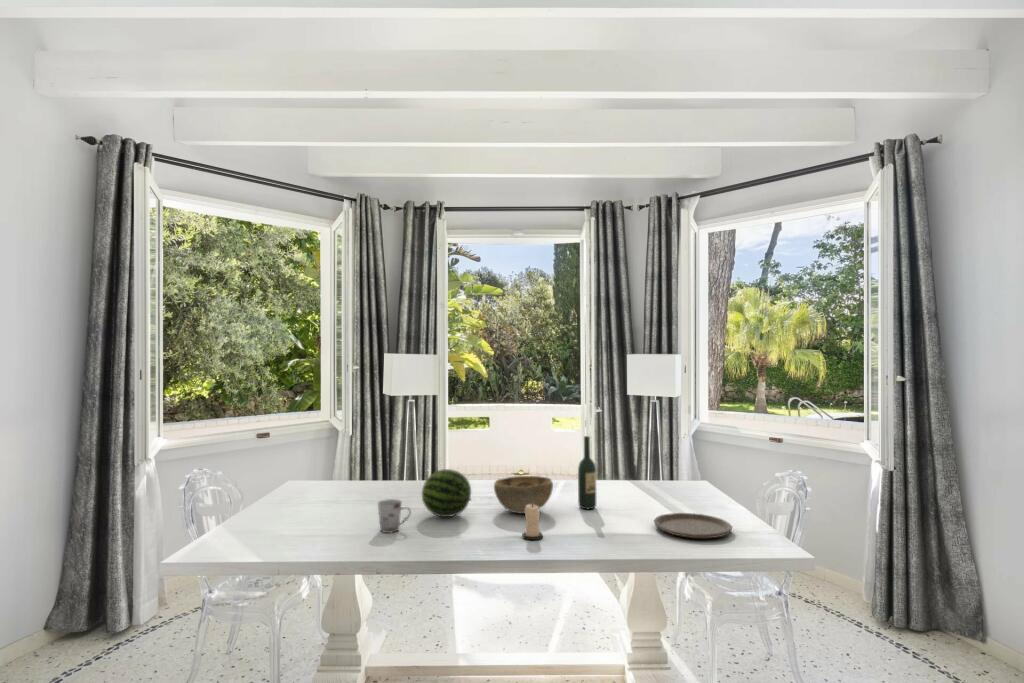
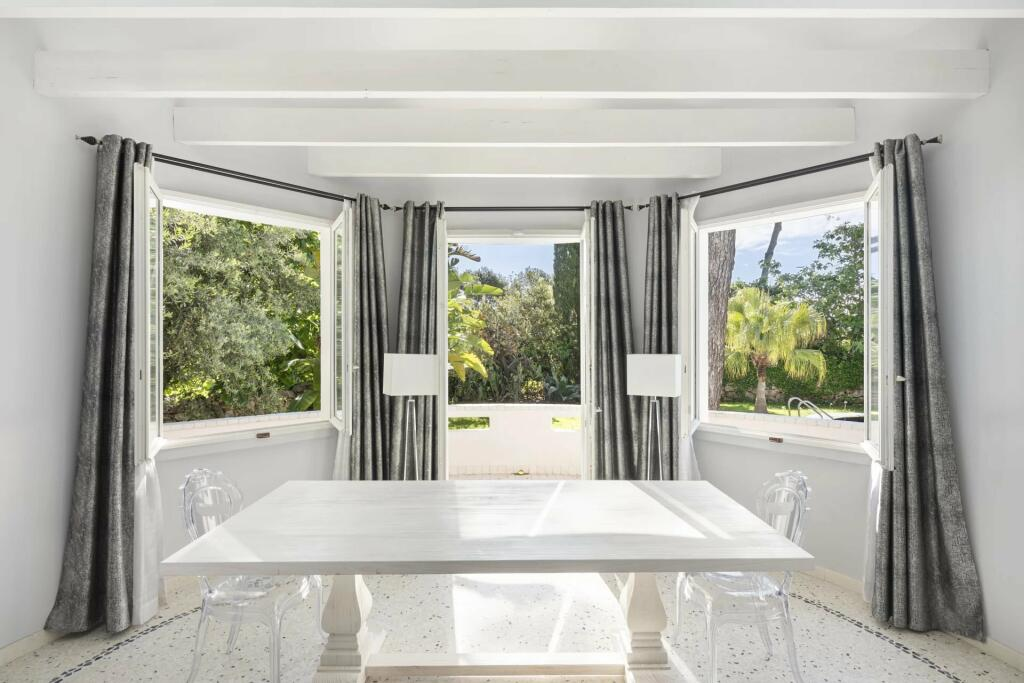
- wine bottle (587, 472)
- fruit (446, 492)
- candle (532, 519)
- cup (394, 516)
- decorative bowl (523, 495)
- plate (692, 525)
